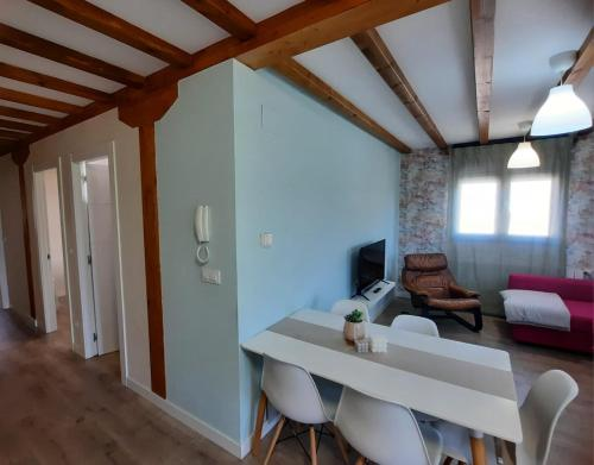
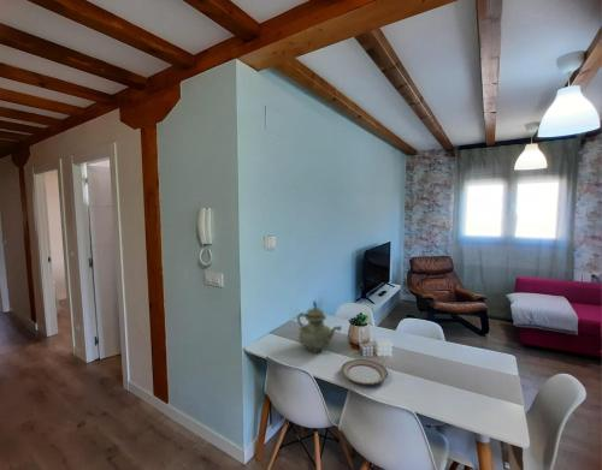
+ plate (364, 371)
+ teapot (318, 325)
